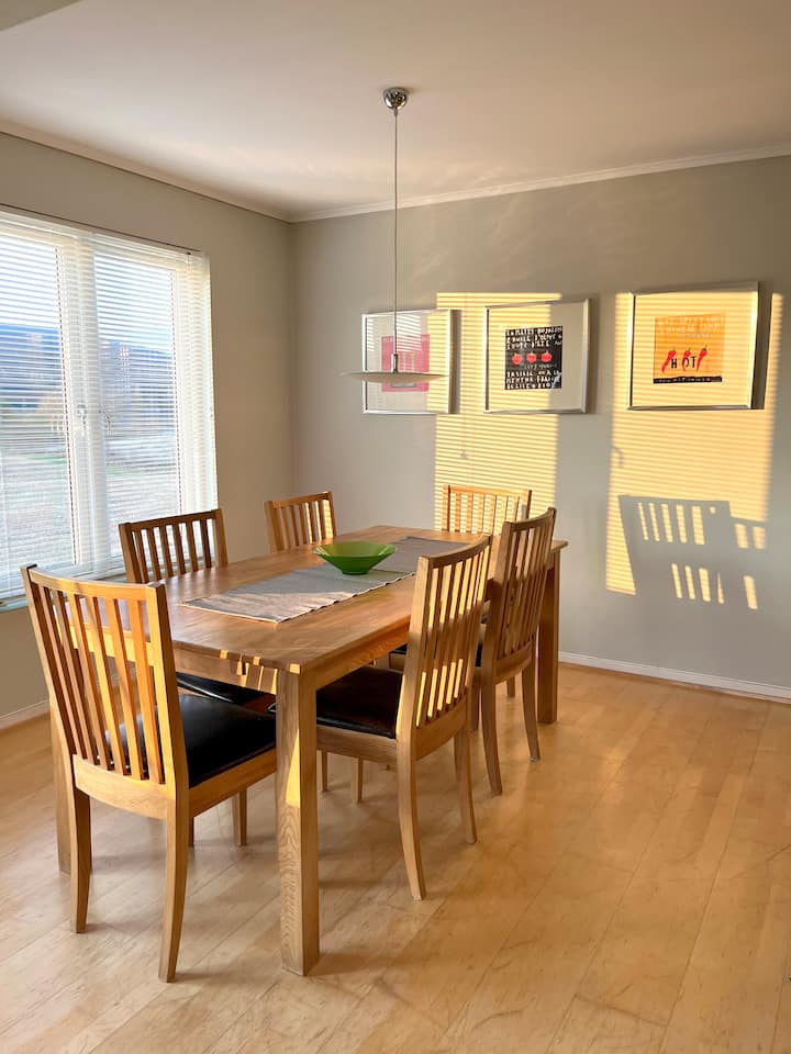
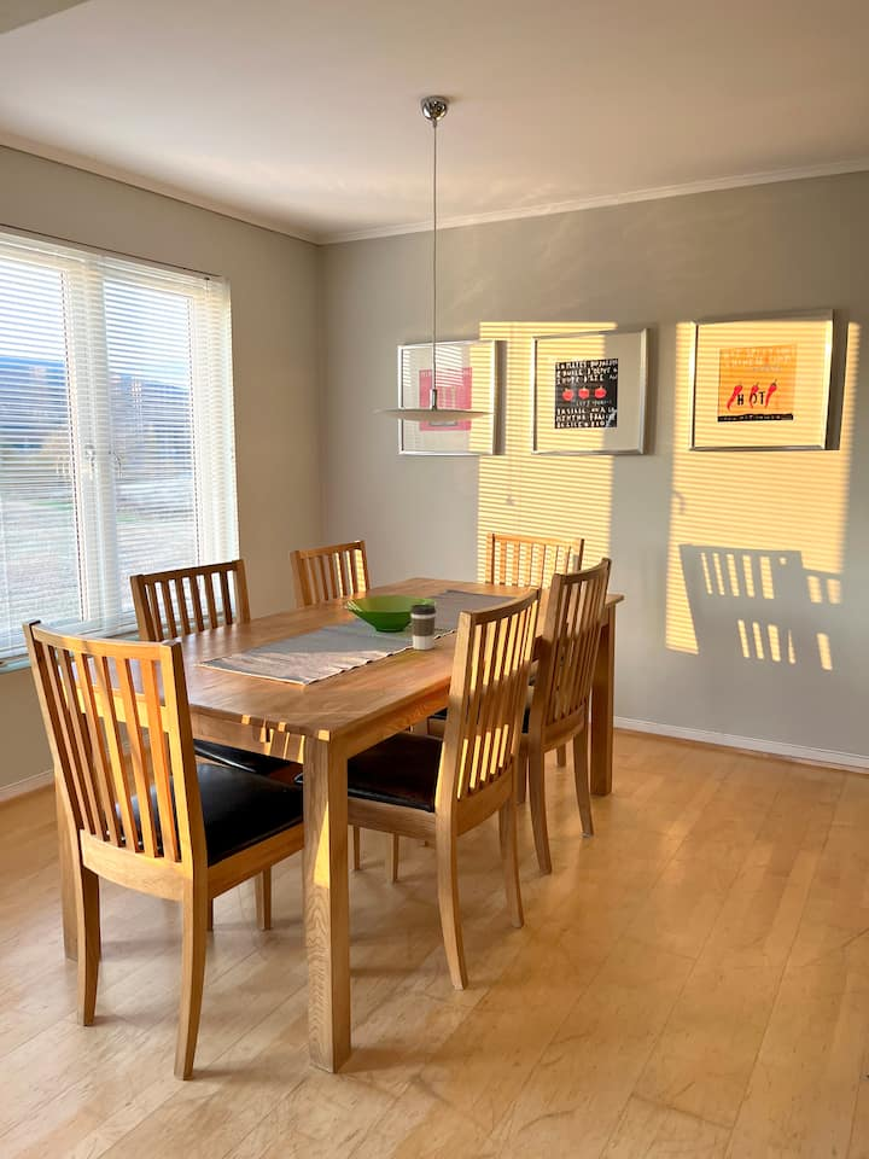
+ coffee cup (422, 627)
